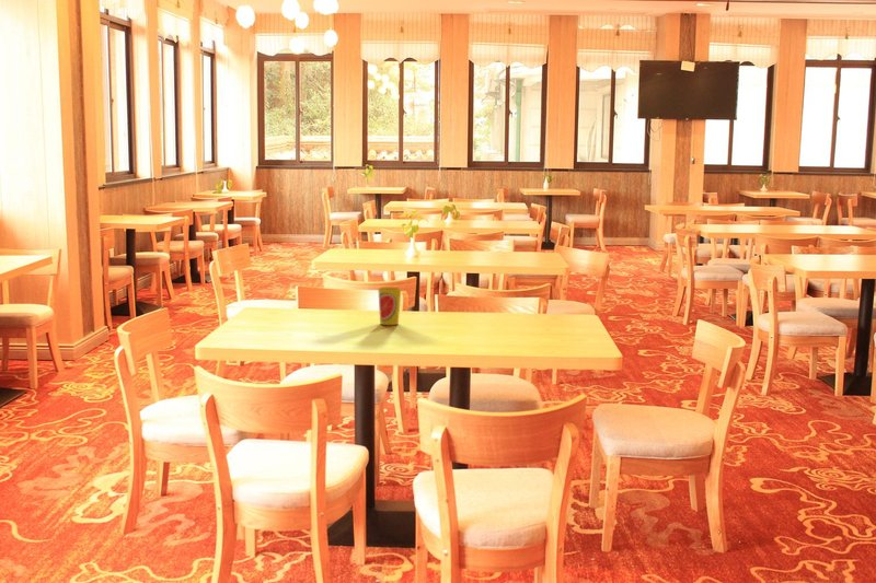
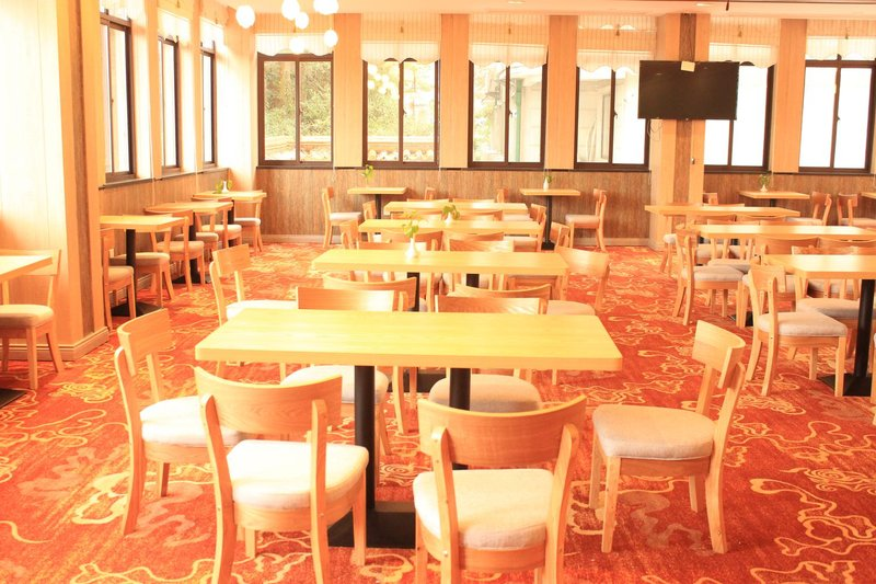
- cup (389, 305)
